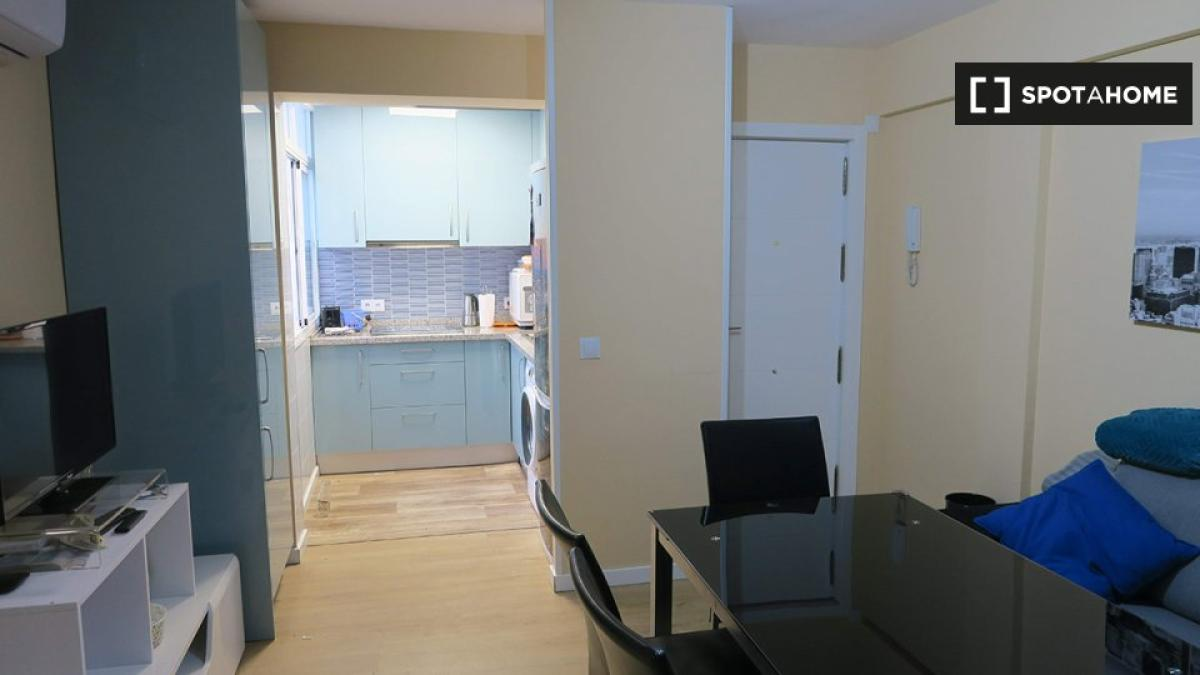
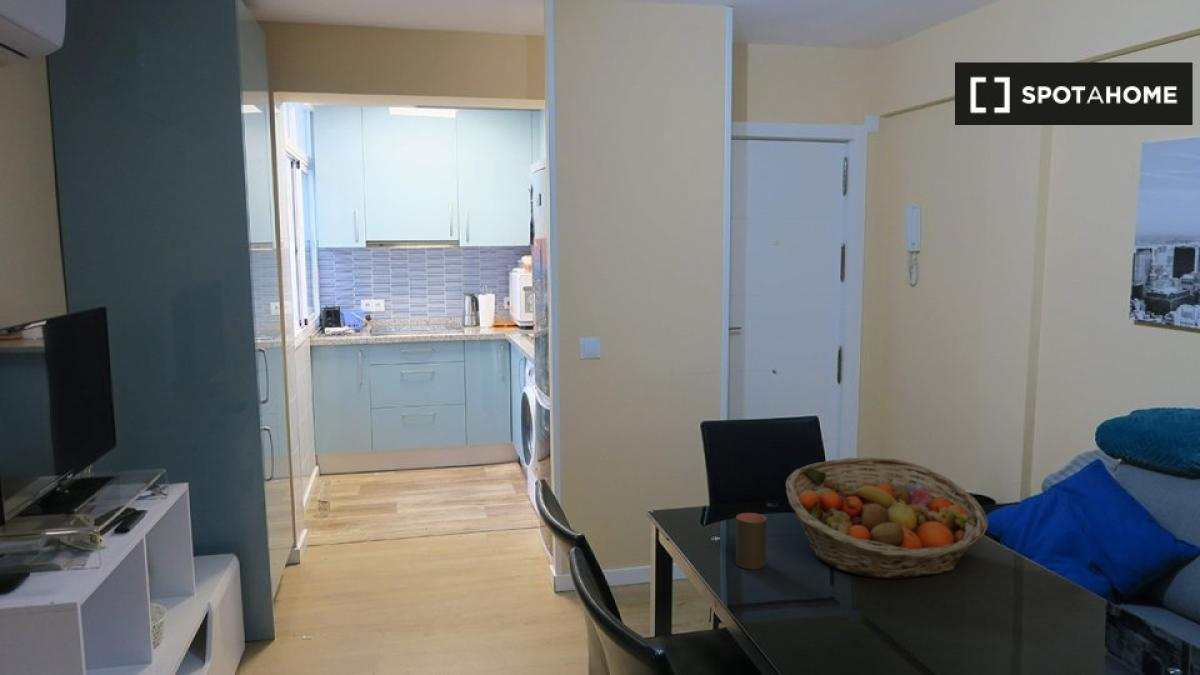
+ cup (750, 540)
+ fruit basket (882, 515)
